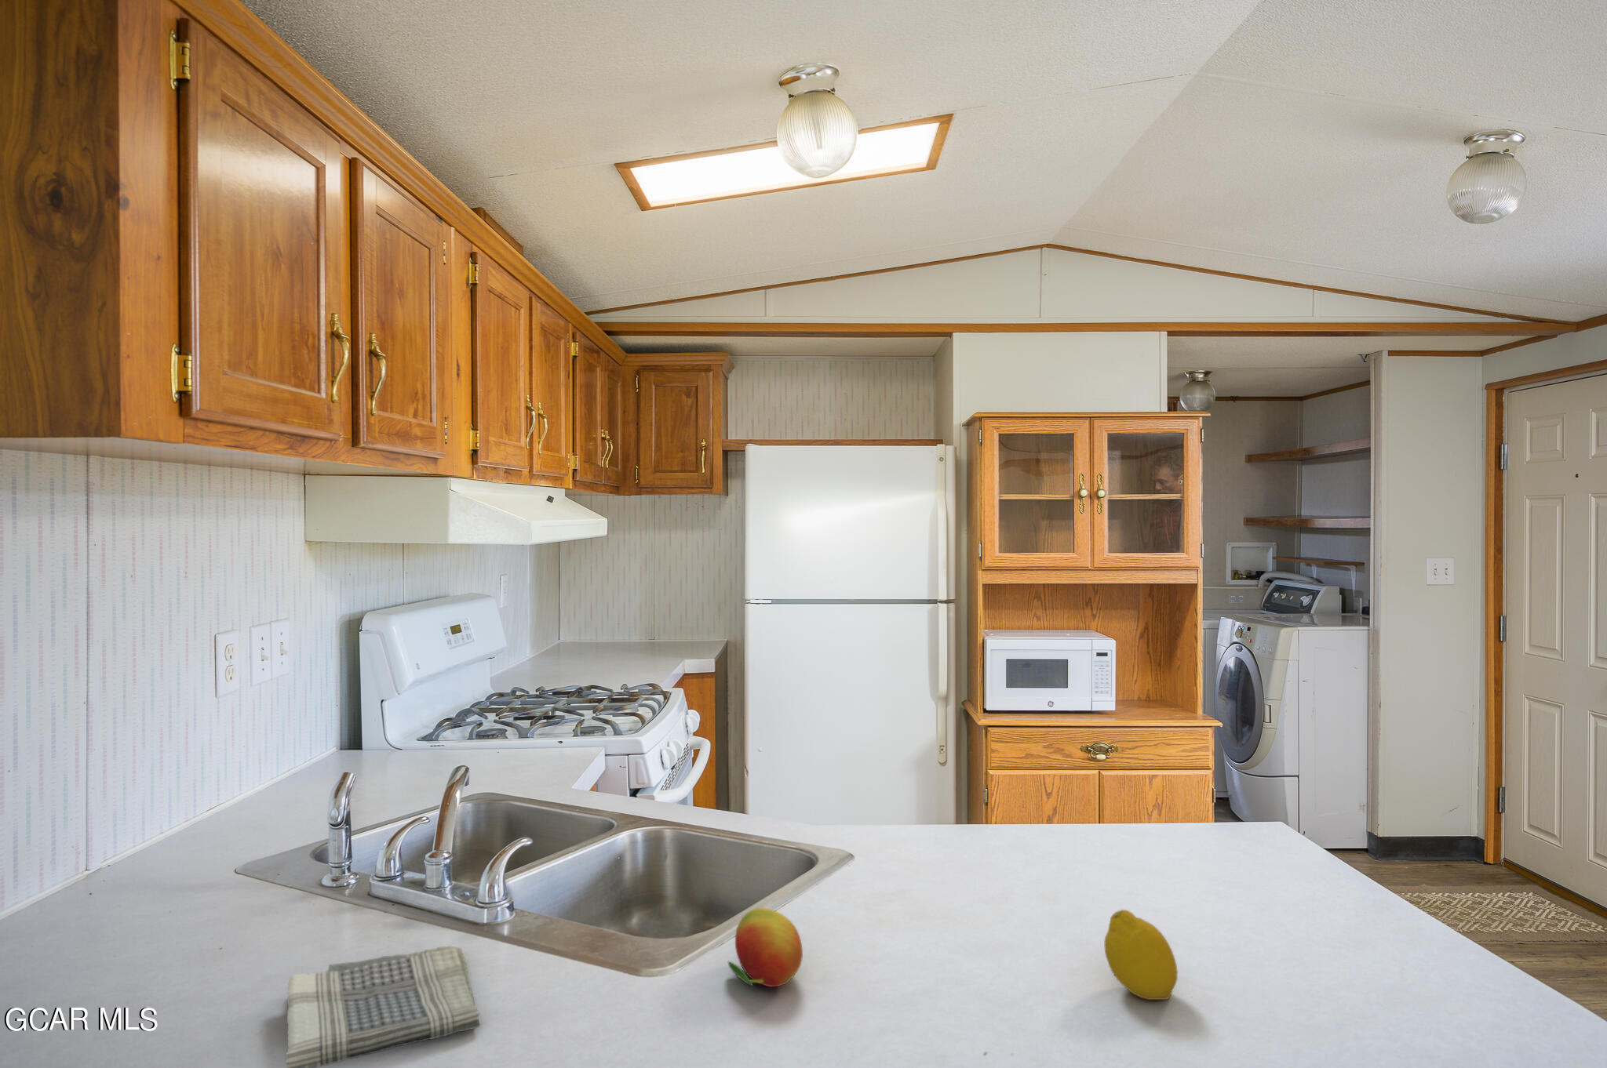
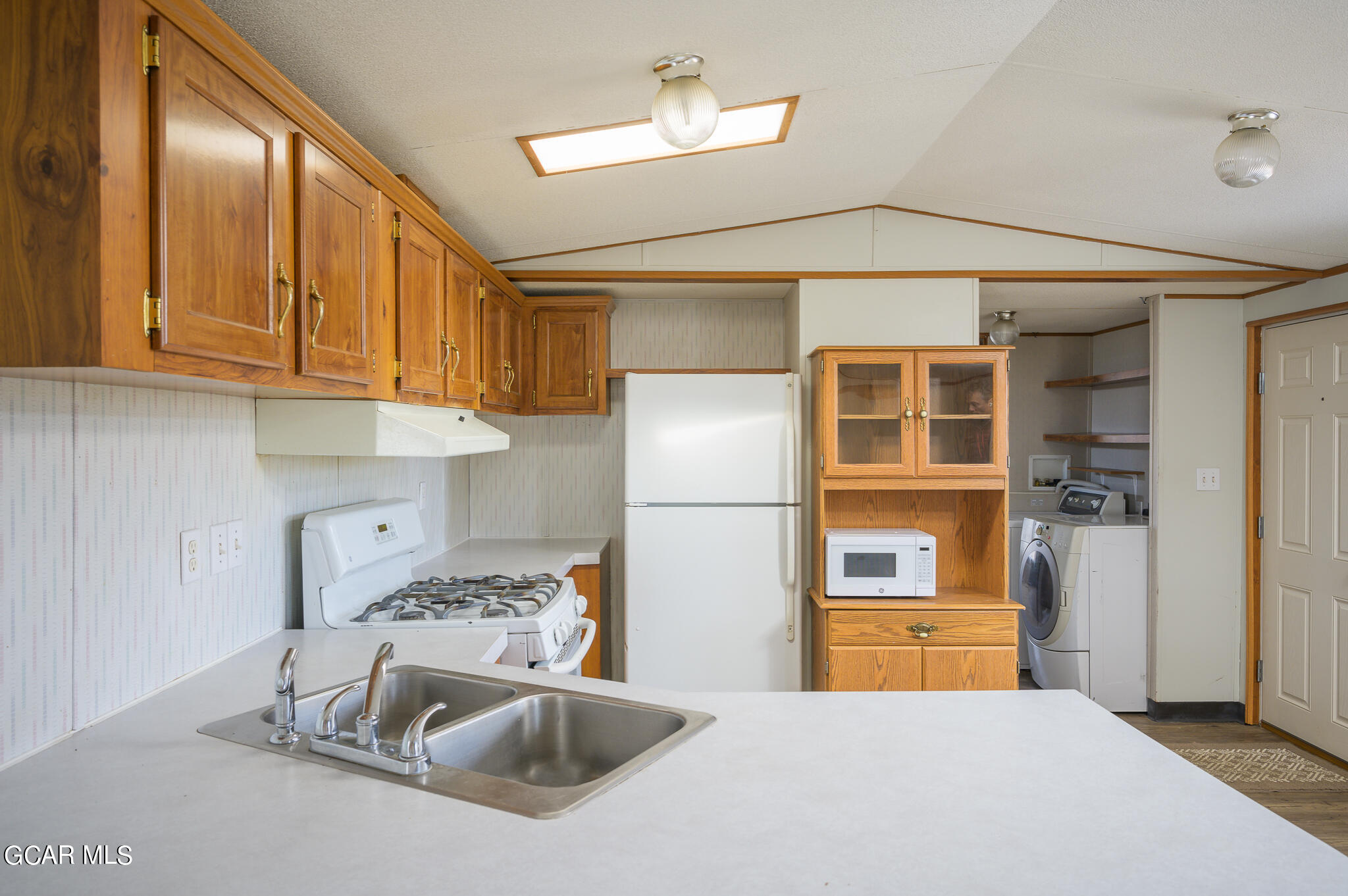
- fruit (767, 945)
- dish towel (383, 995)
- fruit (1140, 954)
